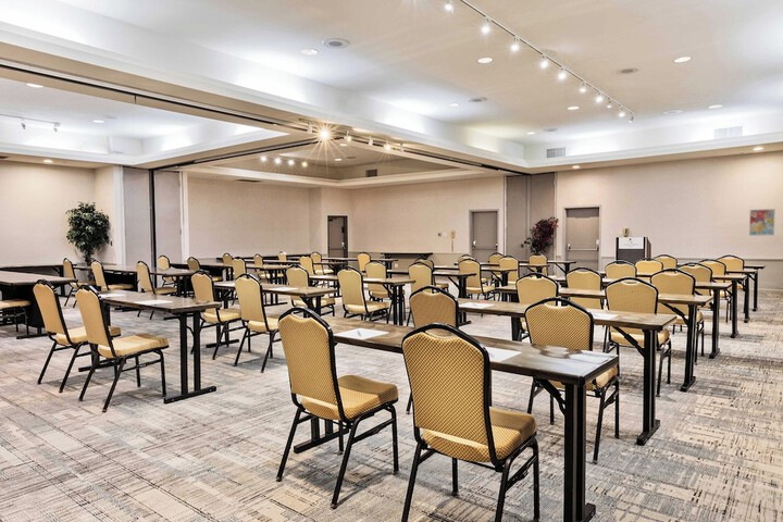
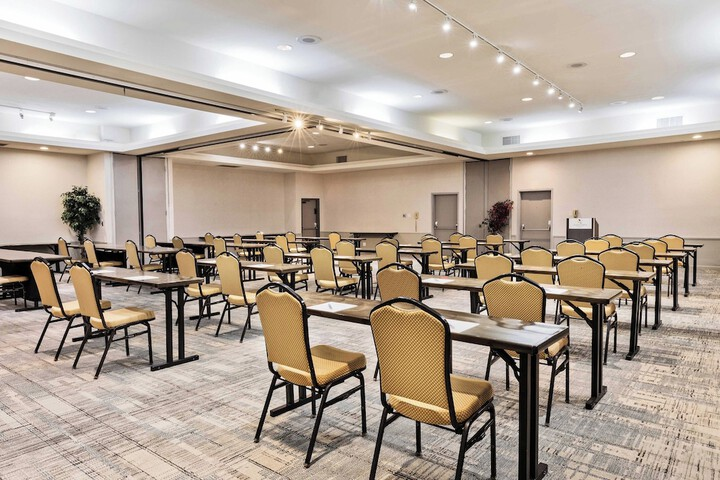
- wall art (761, 222)
